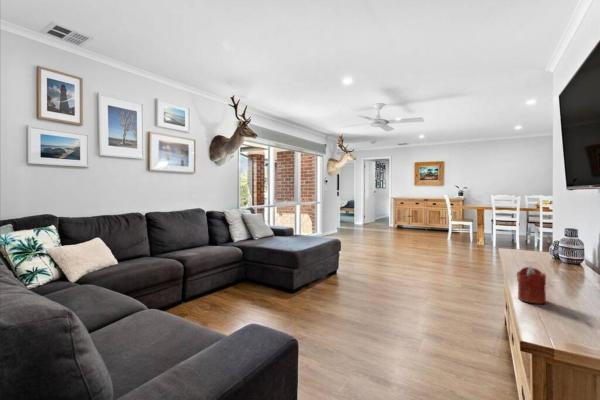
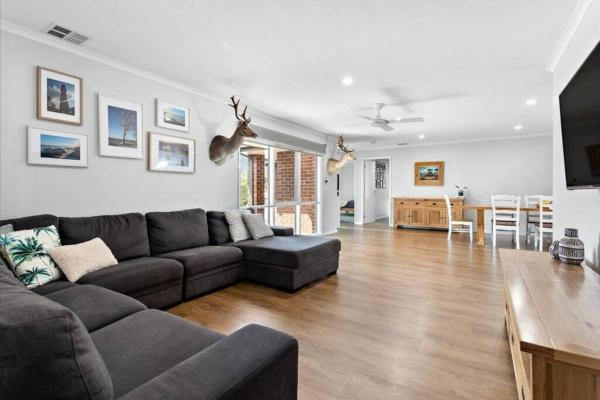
- candle (531, 283)
